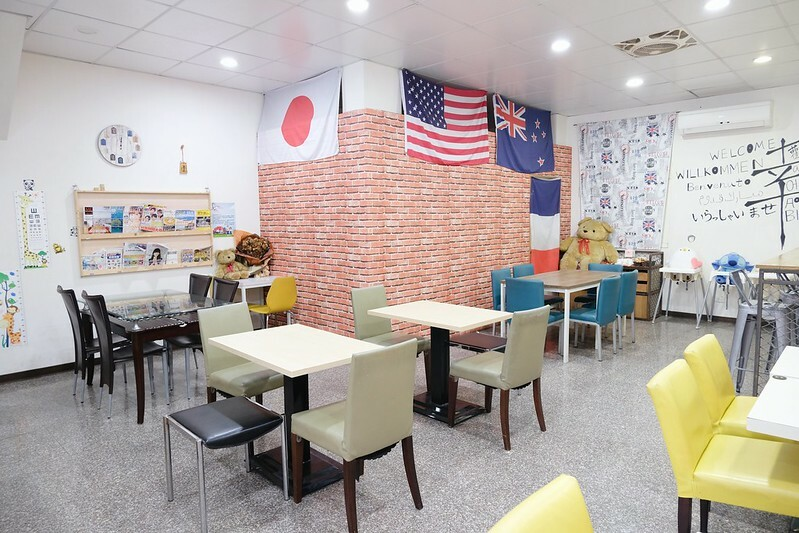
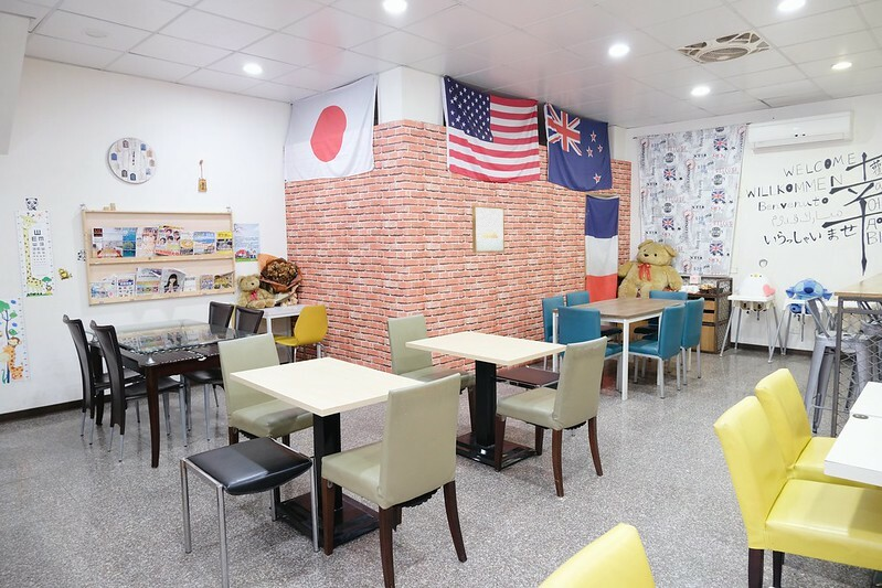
+ wall art (488, 229)
